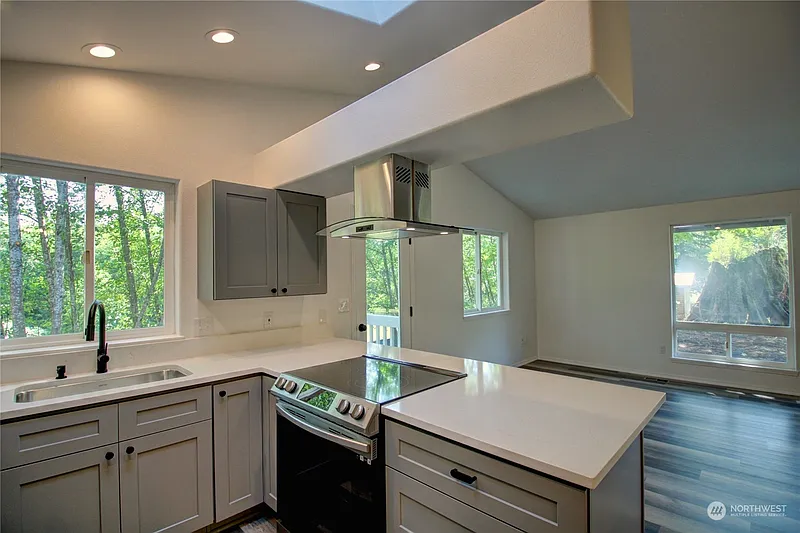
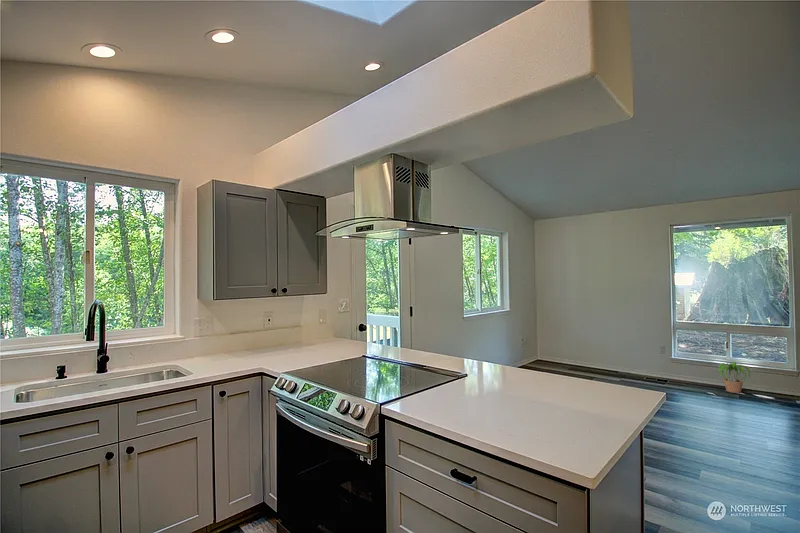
+ potted plant (736, 376)
